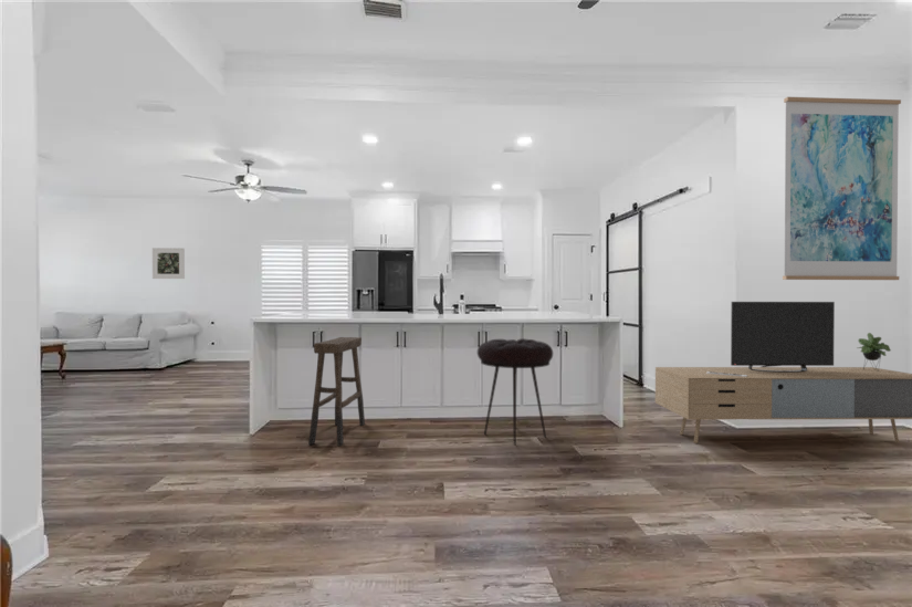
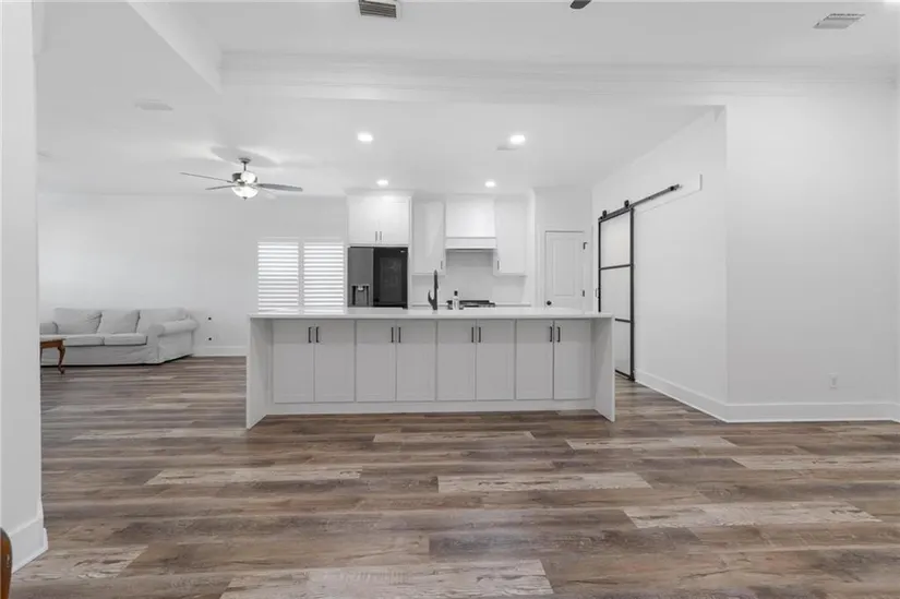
- wall art (841, 189)
- stool (338, 386)
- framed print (168, 263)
- stool (514, 387)
- media console (785, 369)
